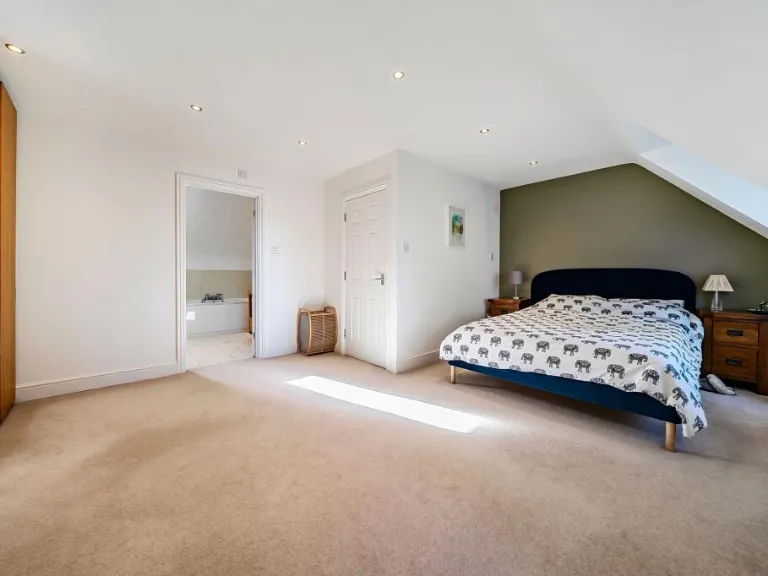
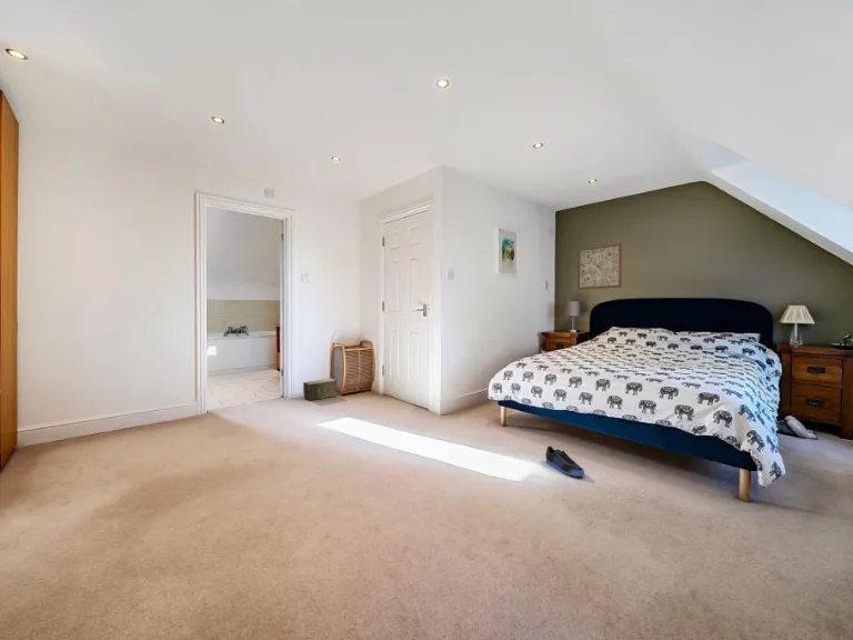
+ cardboard box (320, 388)
+ sneaker (563, 460)
+ wall art (596, 268)
